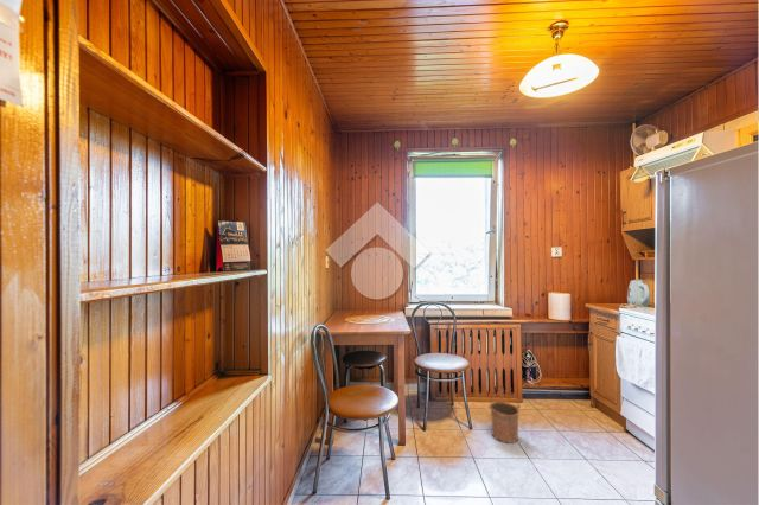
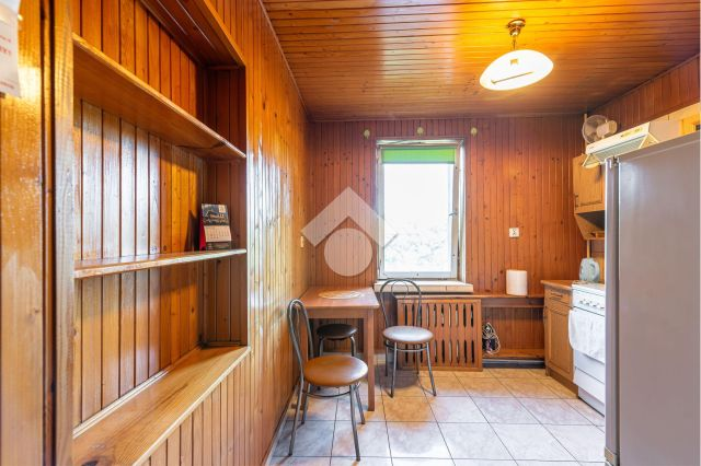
- bucket (504, 413)
